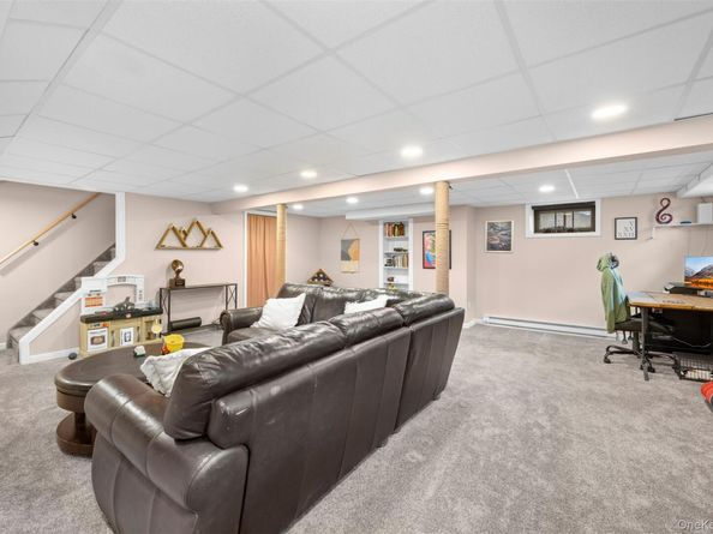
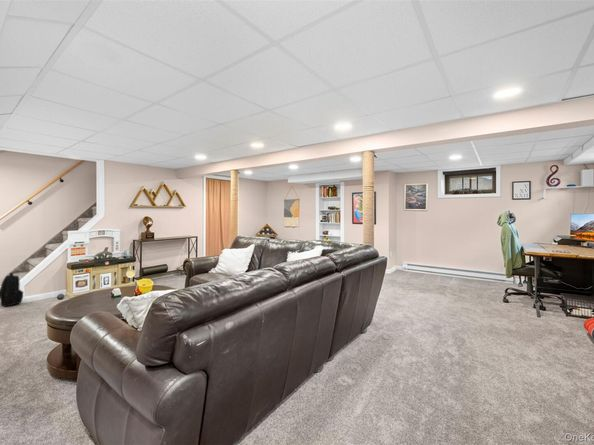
+ backpack (11, 288)
